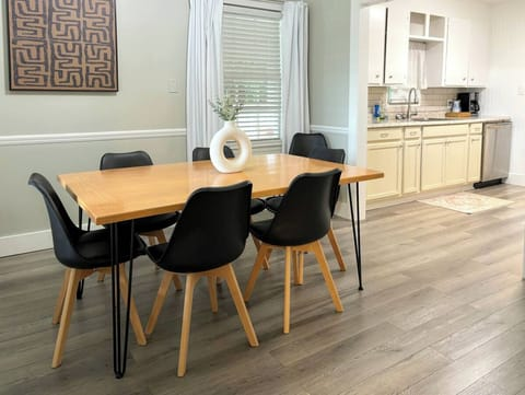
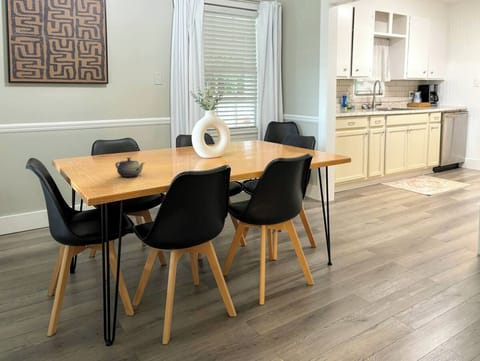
+ teapot (130, 166)
